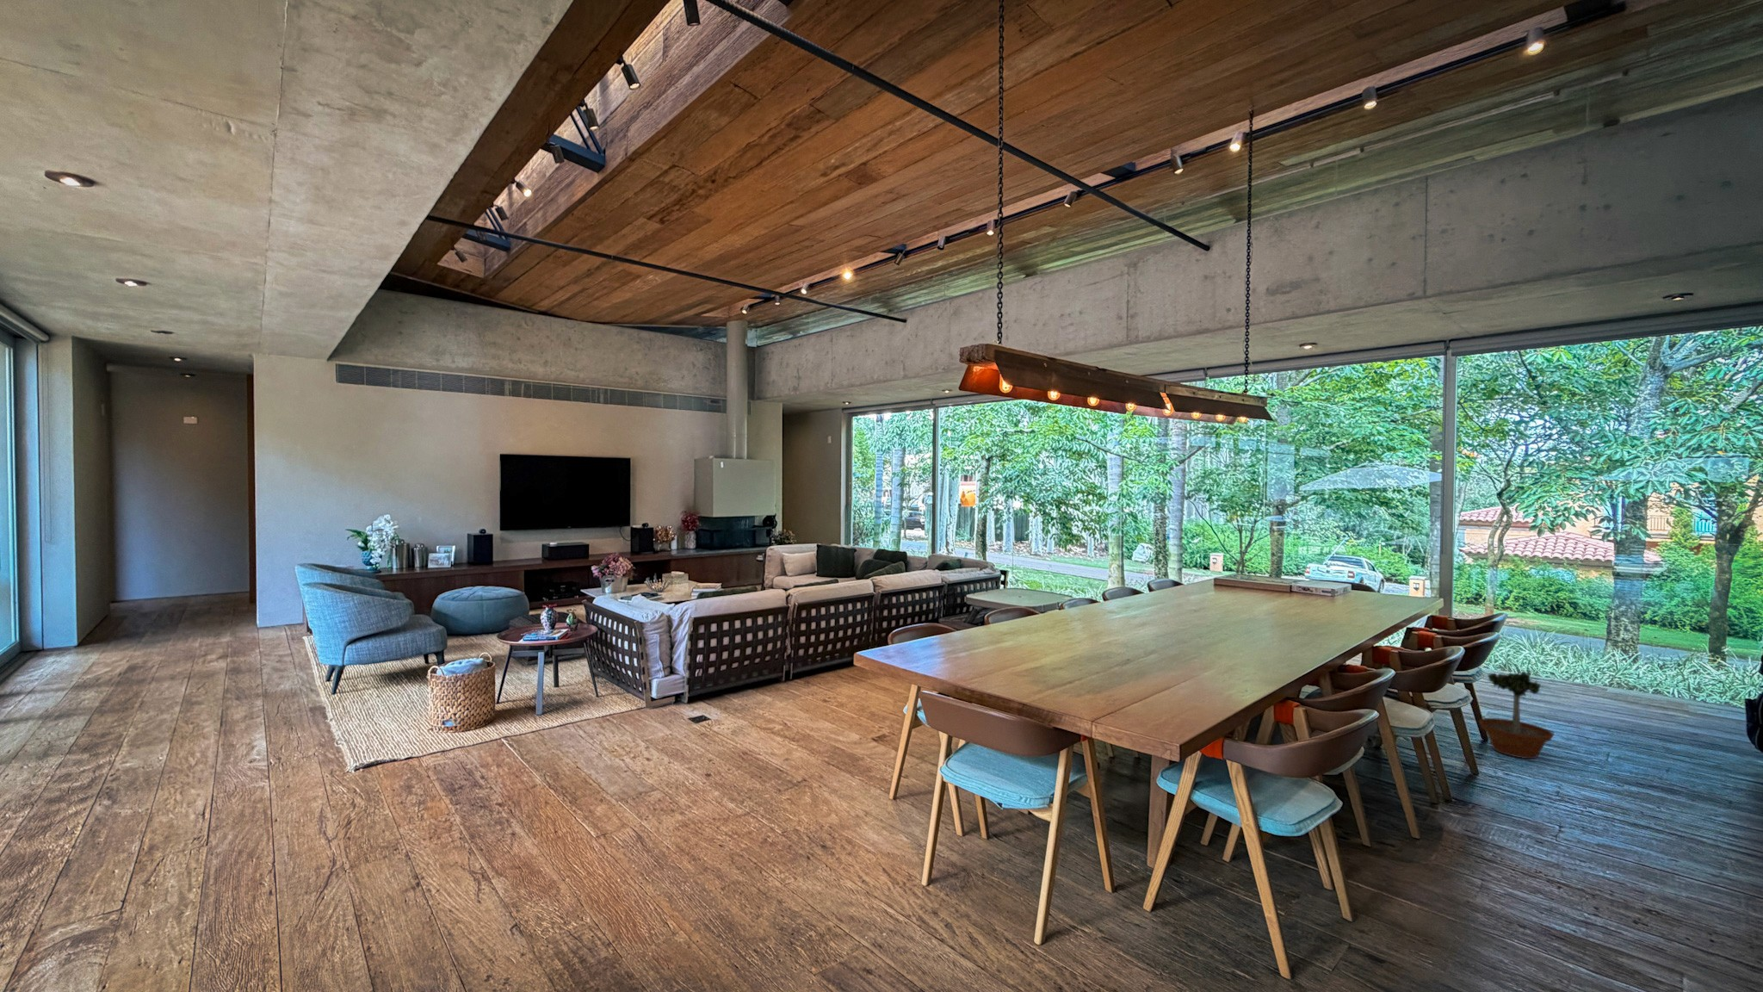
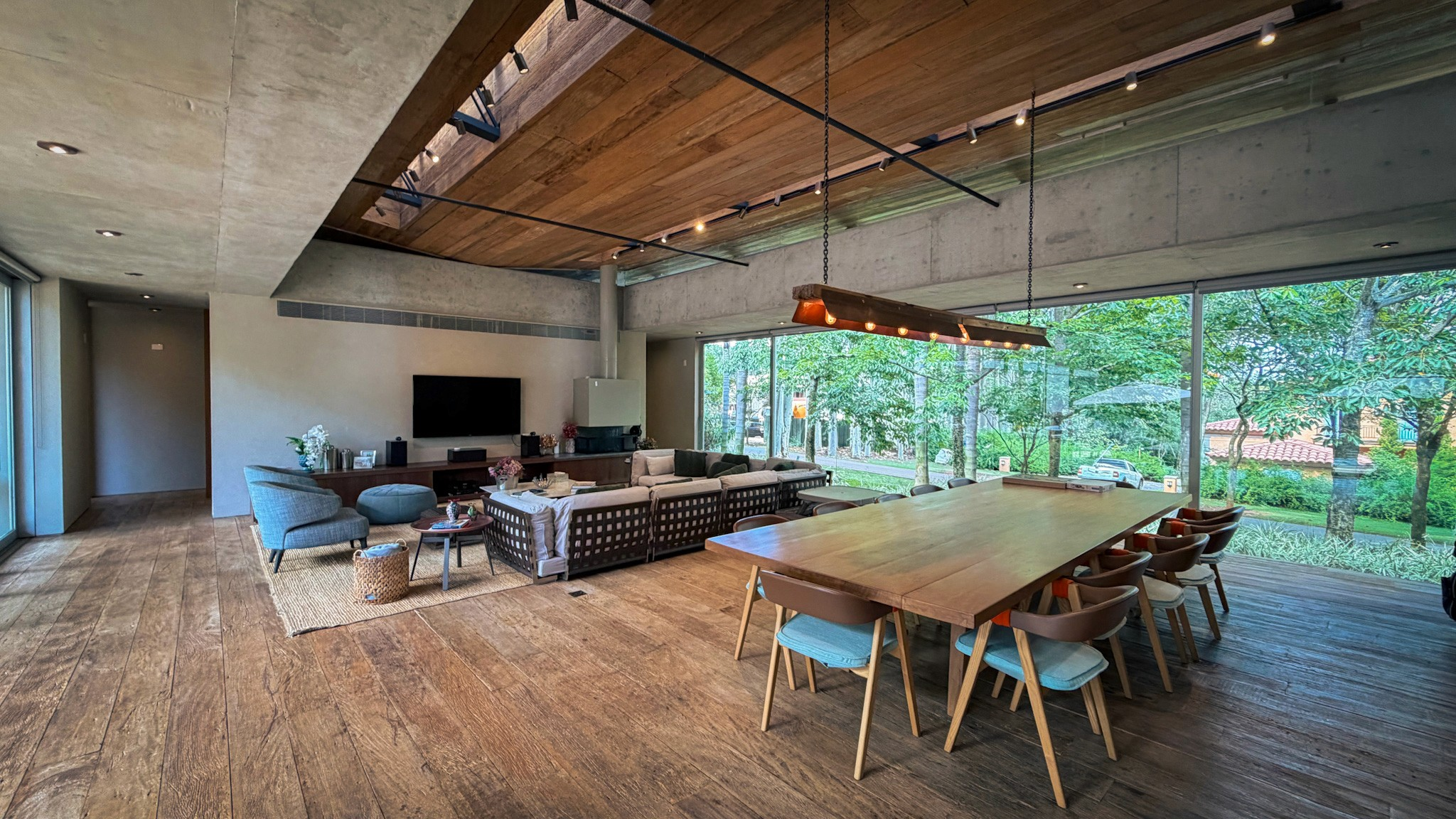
- potted tree (1515, 707)
